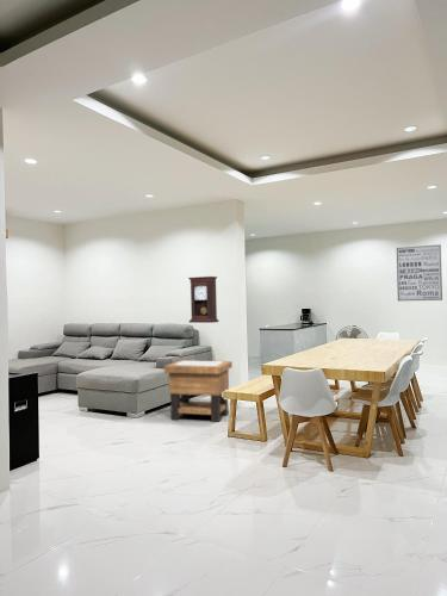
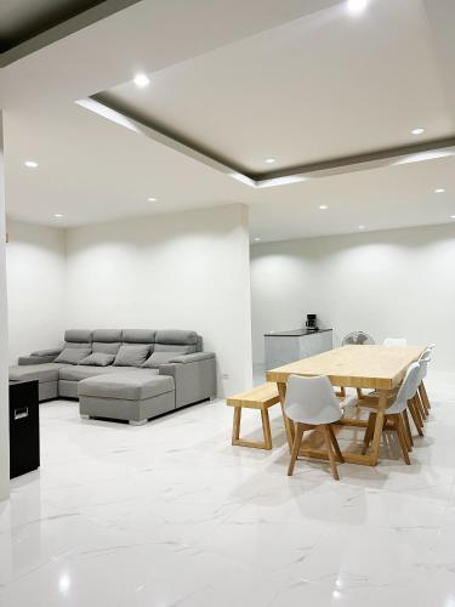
- wall art (418, 273)
- side table (199, 389)
- pendulum clock (201, 299)
